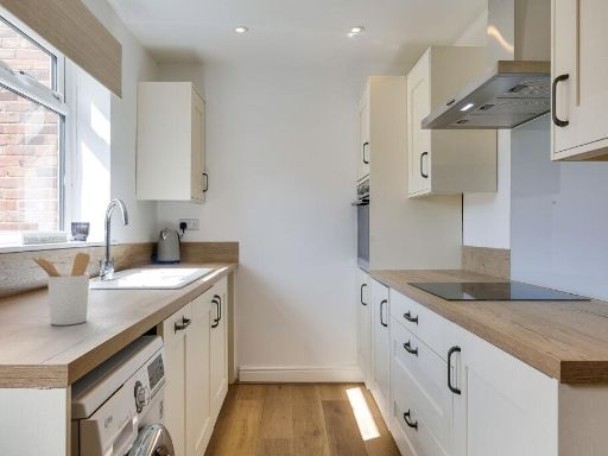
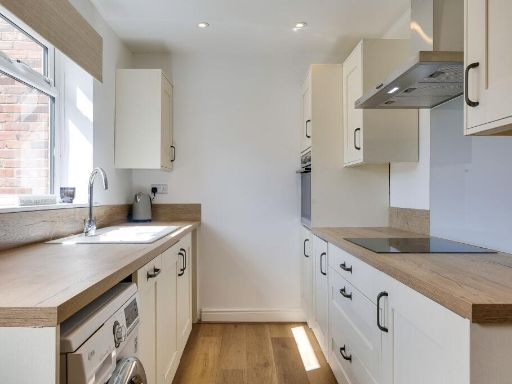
- utensil holder (59, 287)
